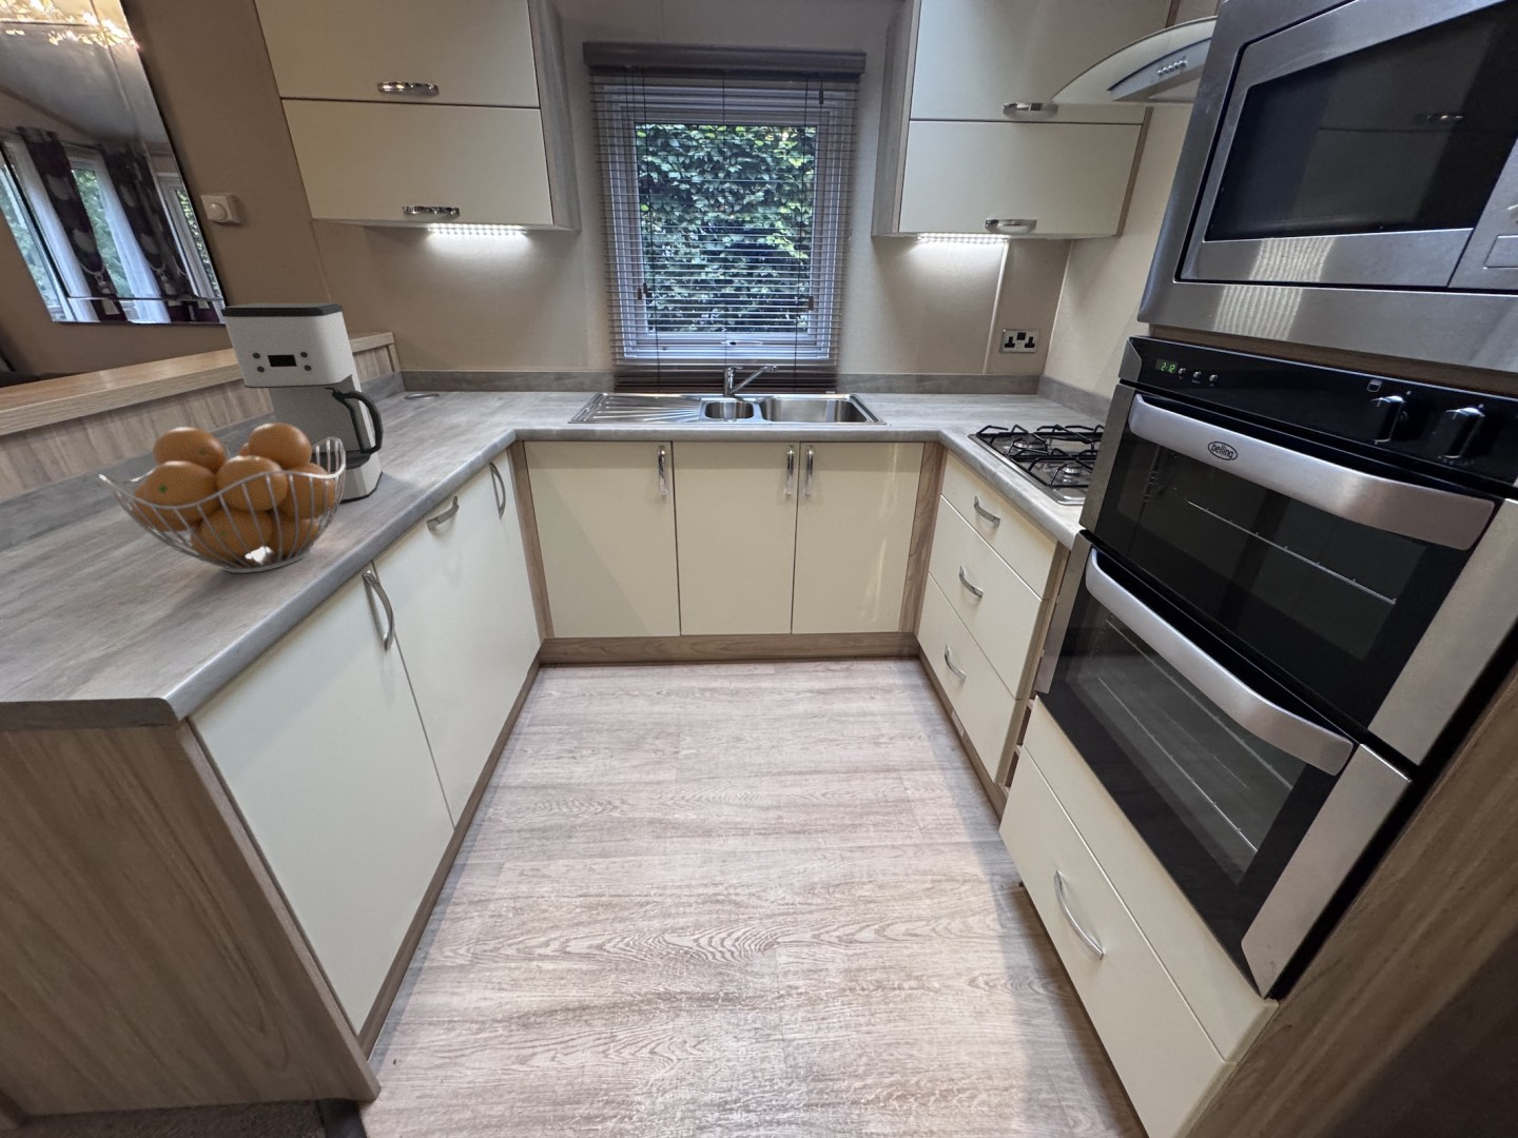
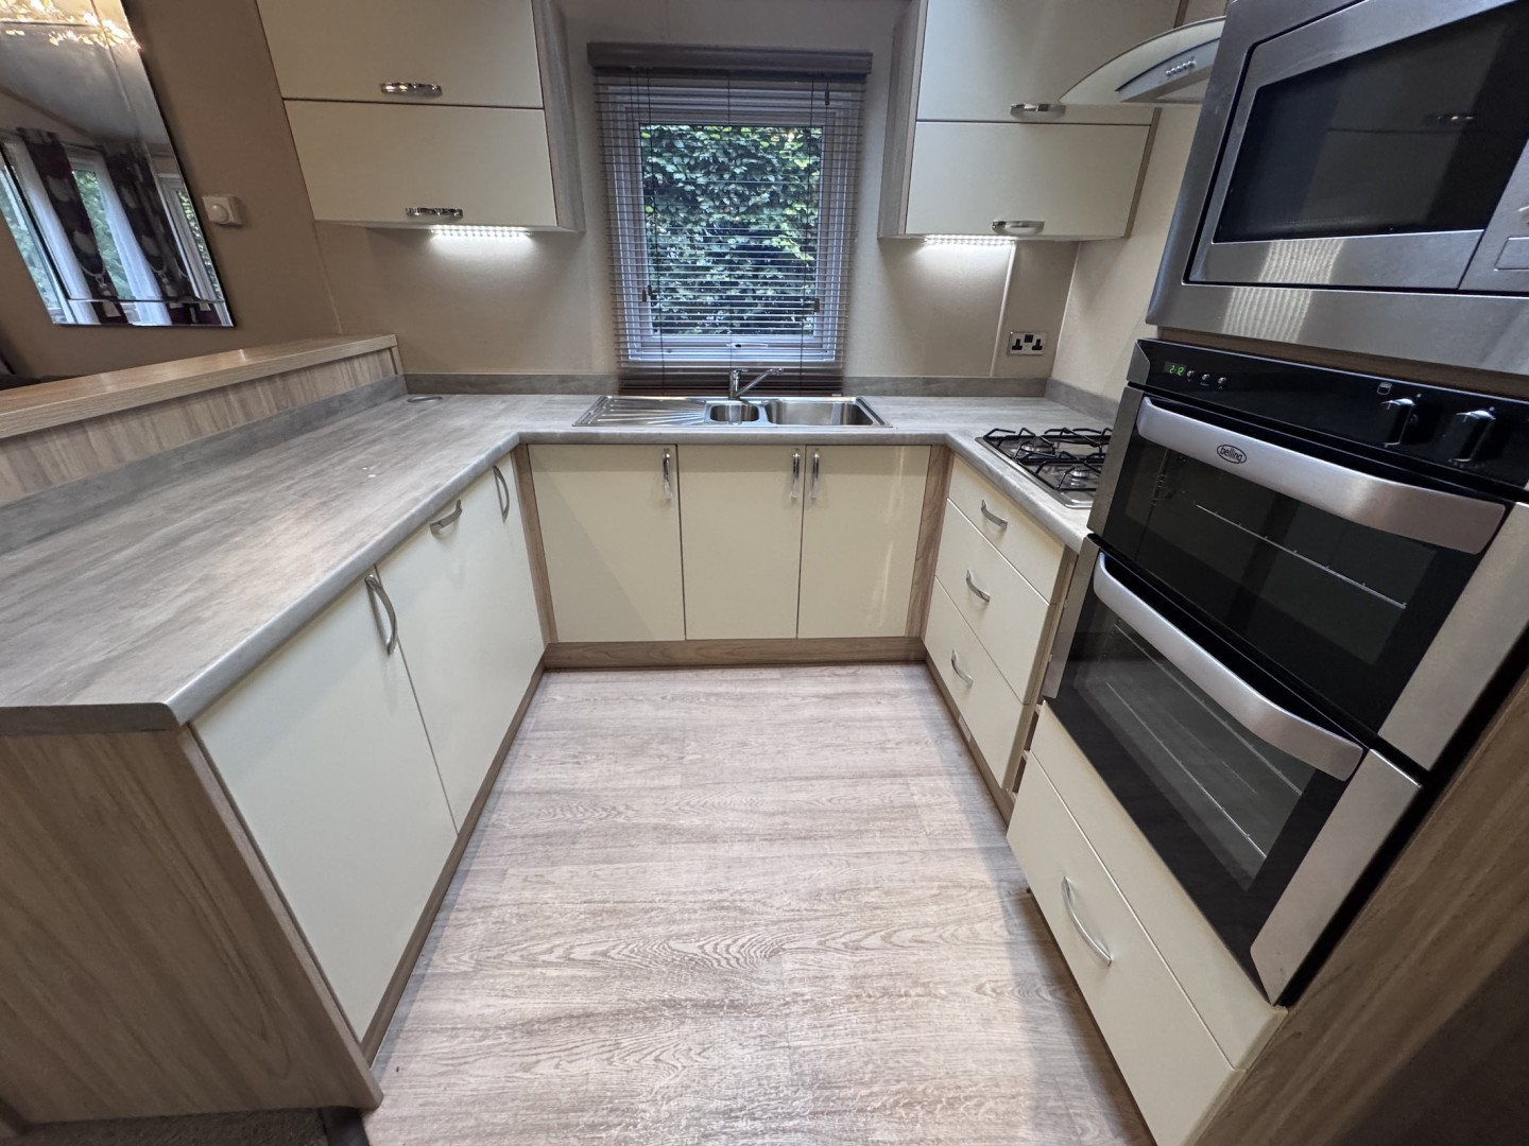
- fruit basket (245, 495)
- coffee maker (317, 403)
